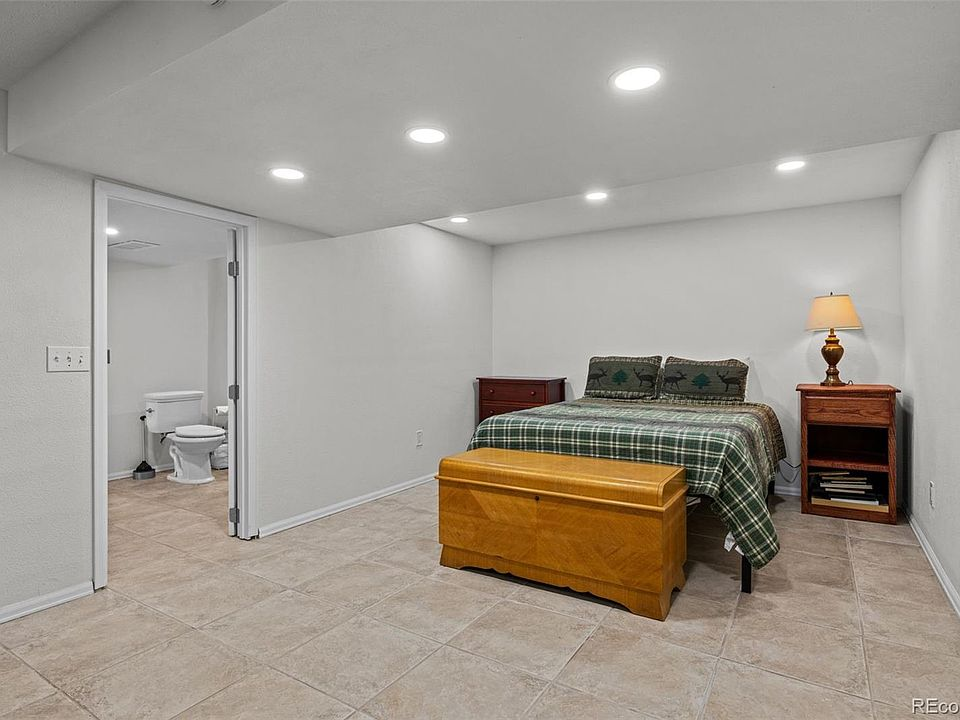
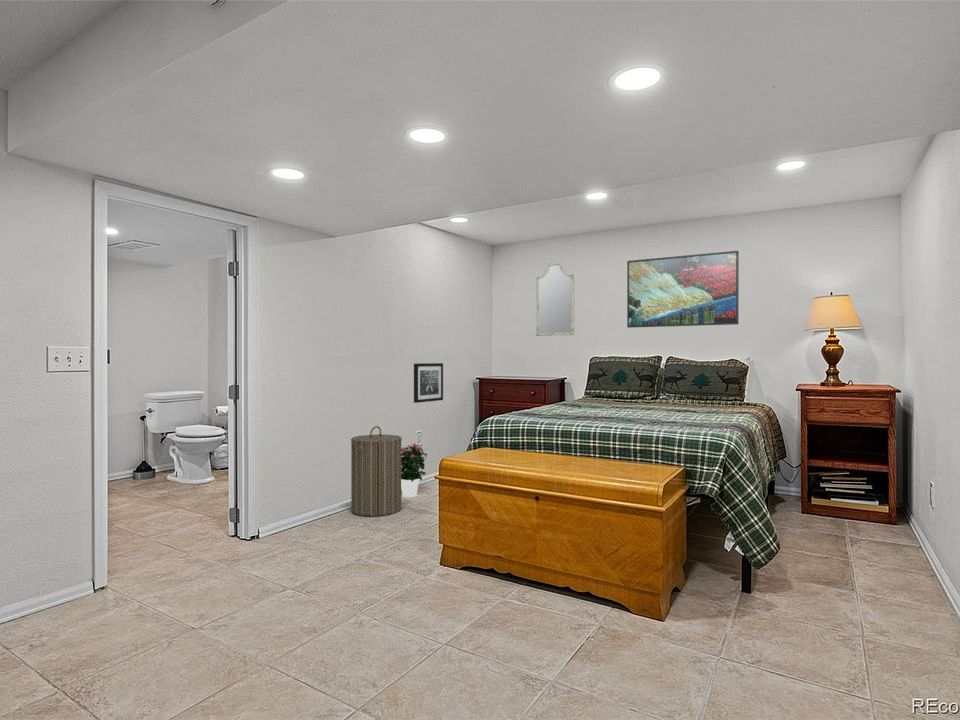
+ home mirror (554, 299)
+ potted flower (410, 469)
+ laundry hamper (376, 467)
+ wall art (428, 382)
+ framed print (680, 291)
